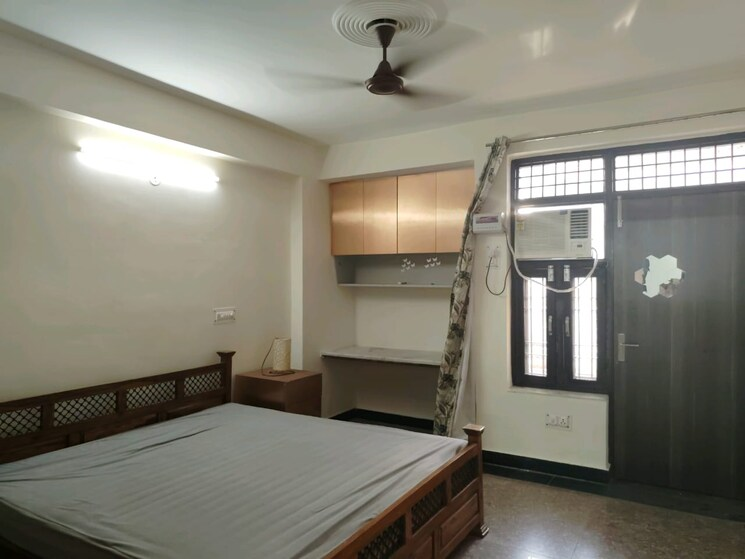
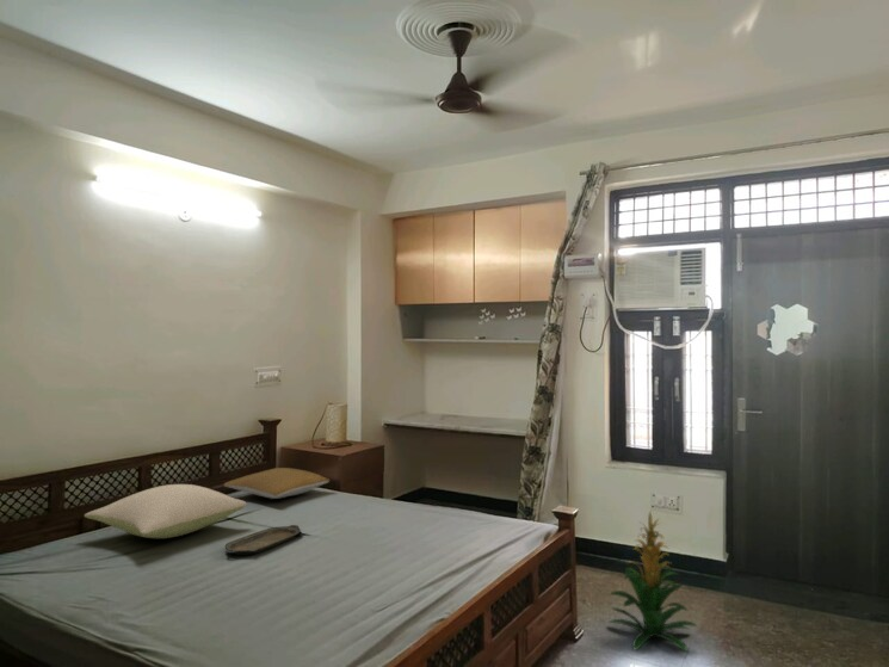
+ pillow (277, 483)
+ pillow (166, 509)
+ indoor plant (650, 574)
+ serving tray (264, 539)
